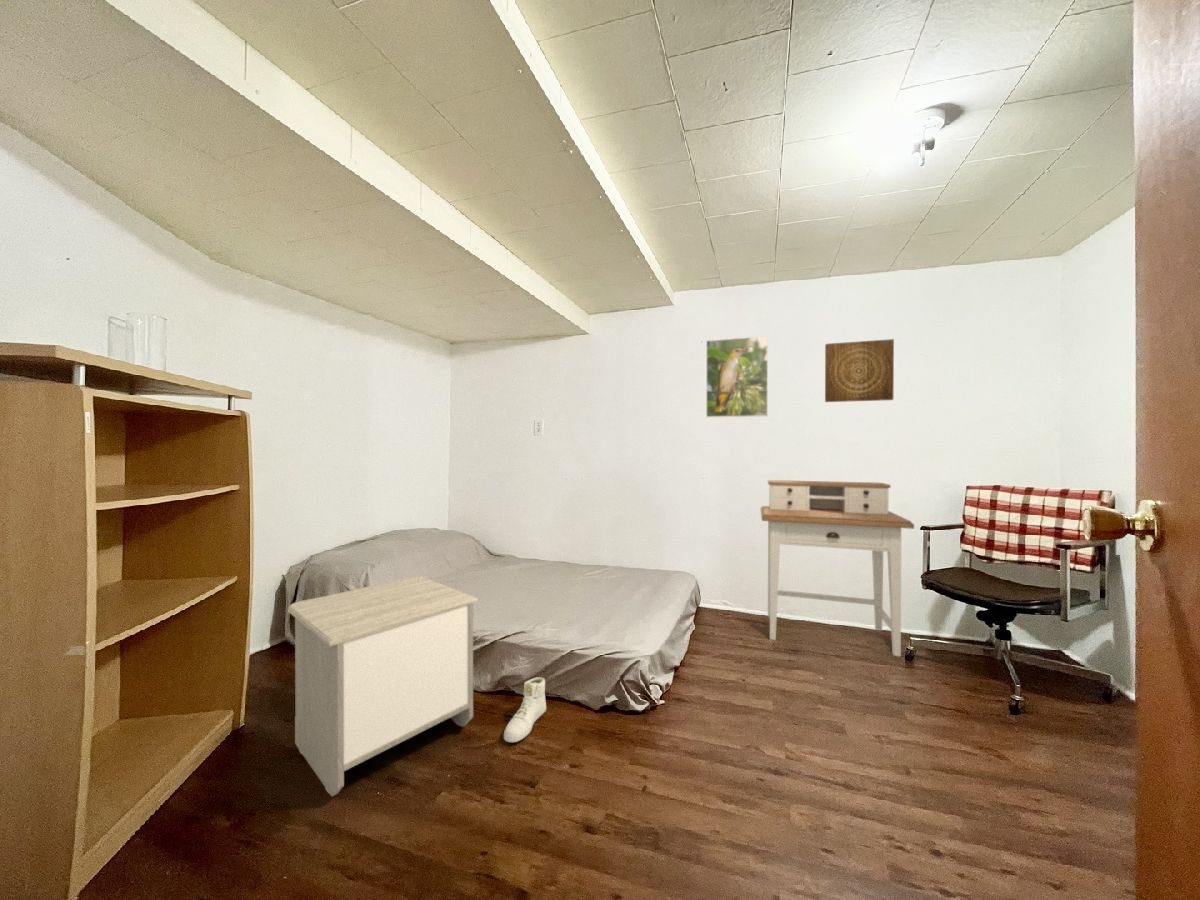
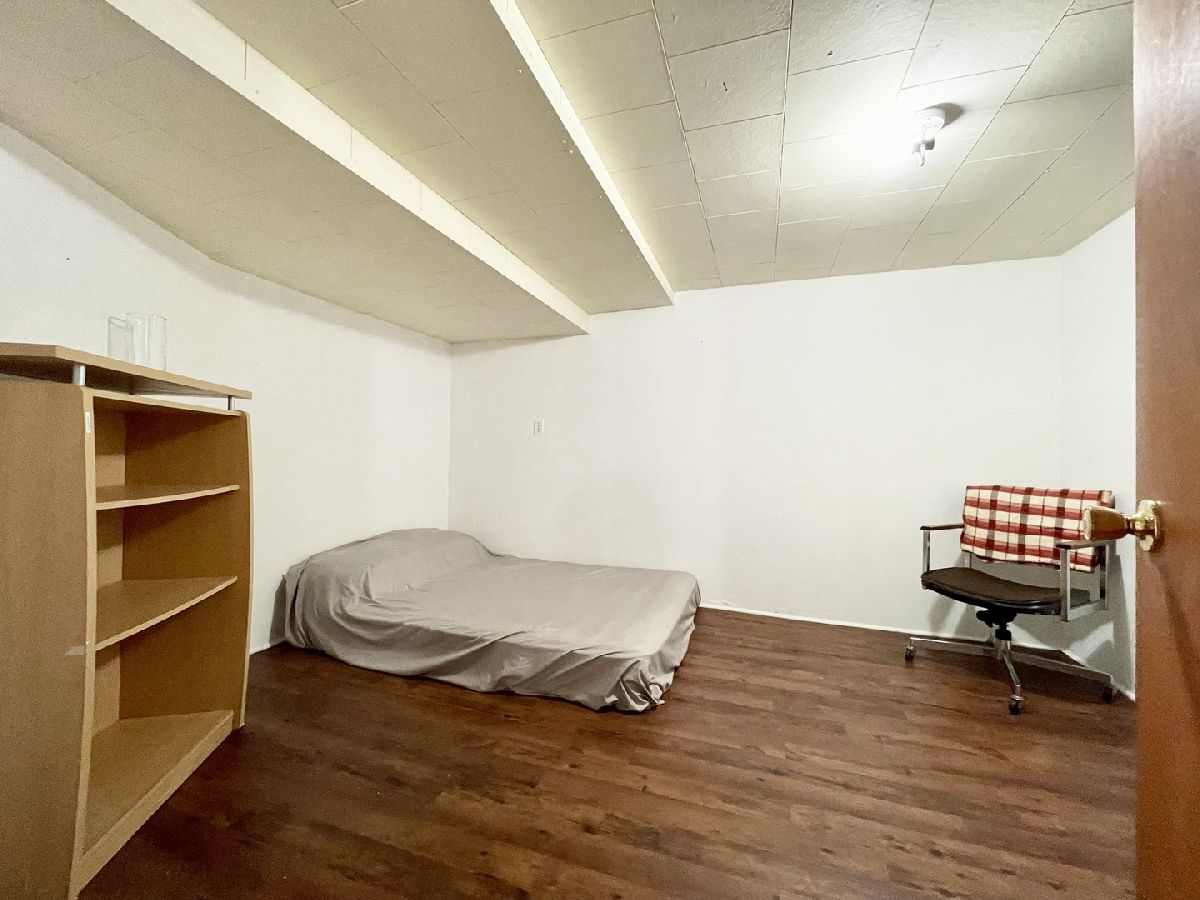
- sneaker (525, 704)
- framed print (736, 377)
- wall art (858, 371)
- nightstand (383, 667)
- desk (828, 547)
